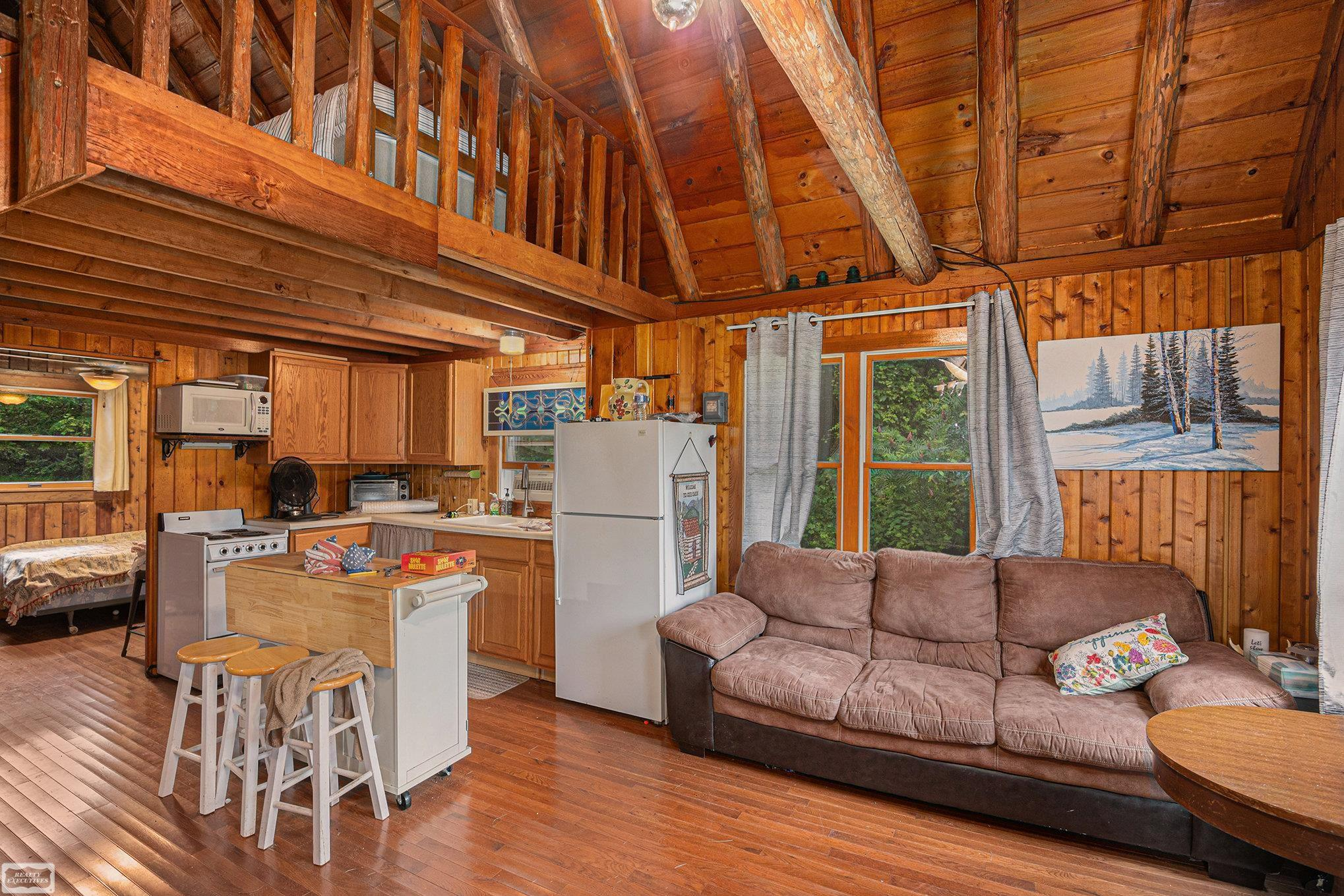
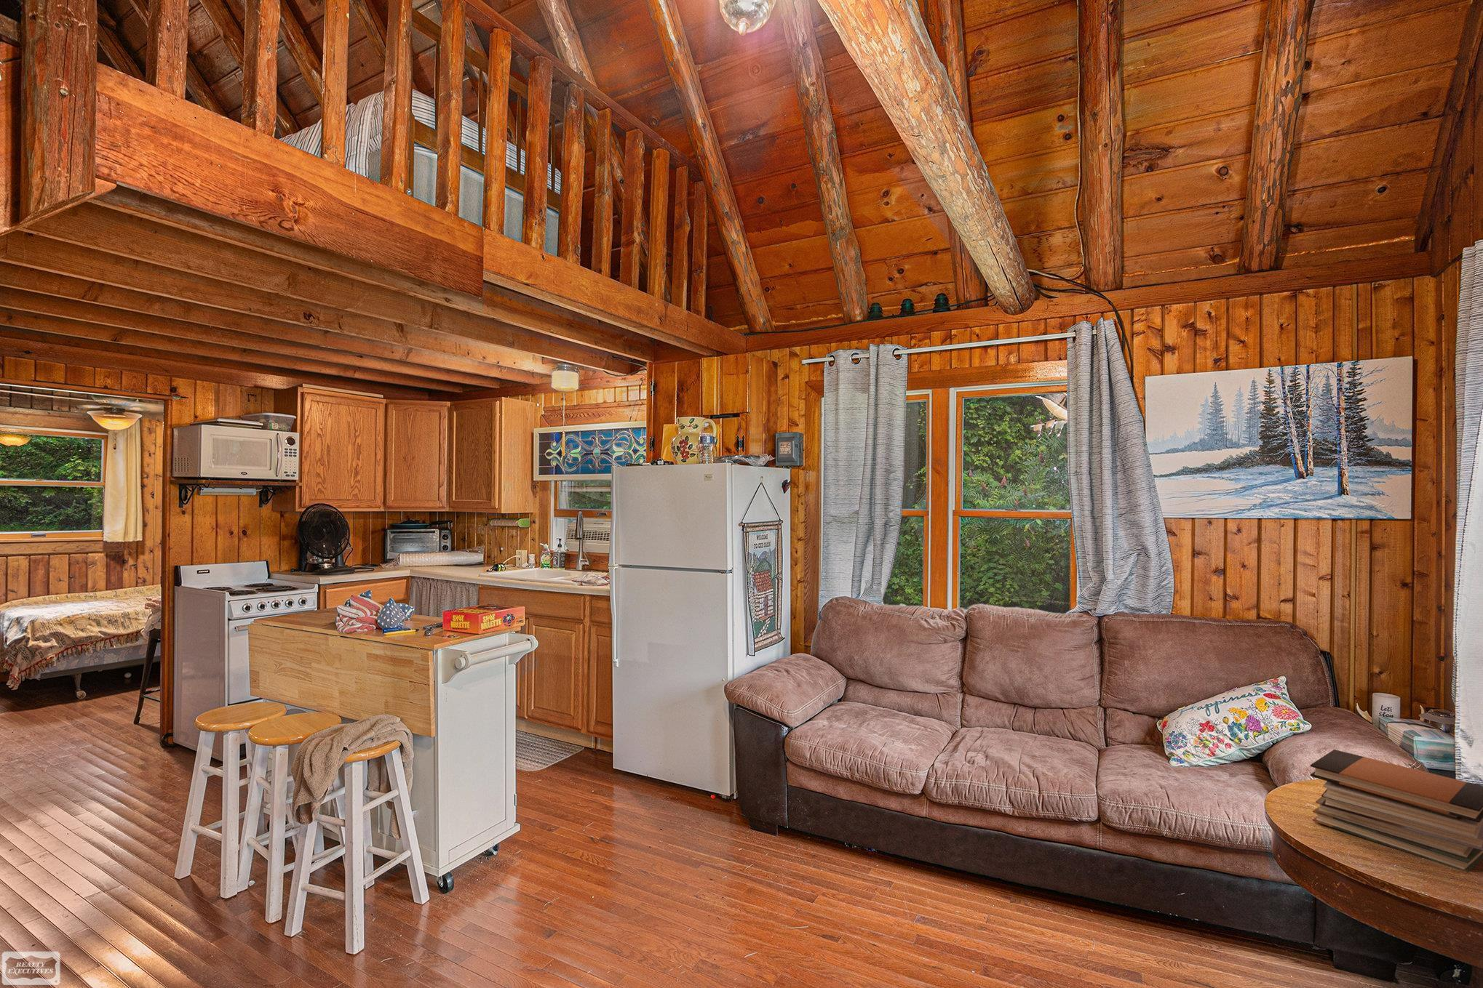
+ book stack (1400, 806)
